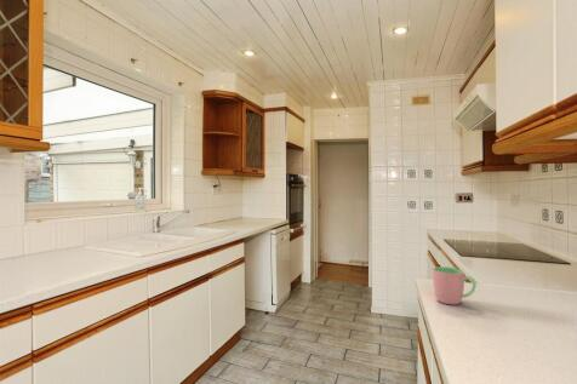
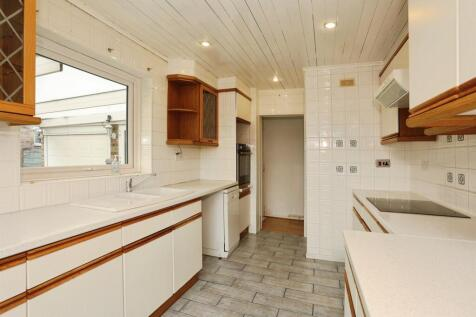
- cup (453, 286)
